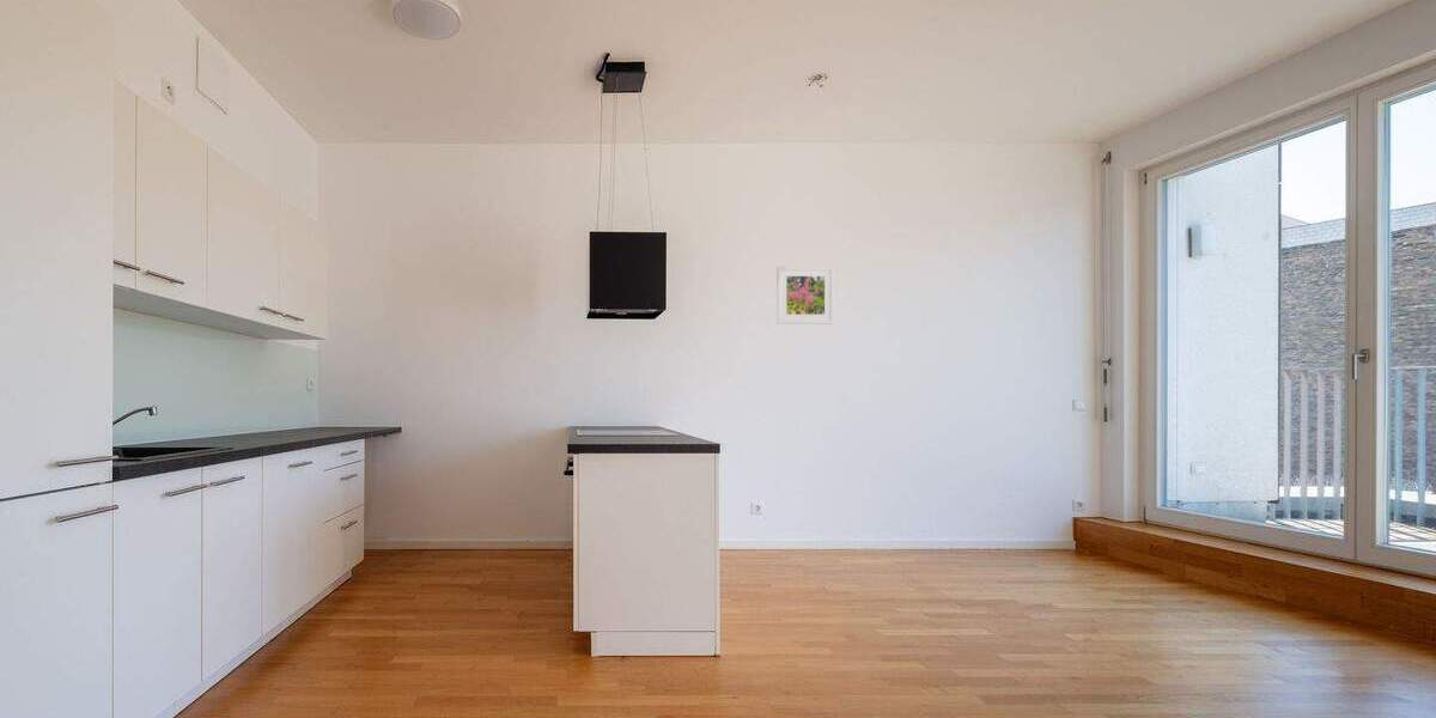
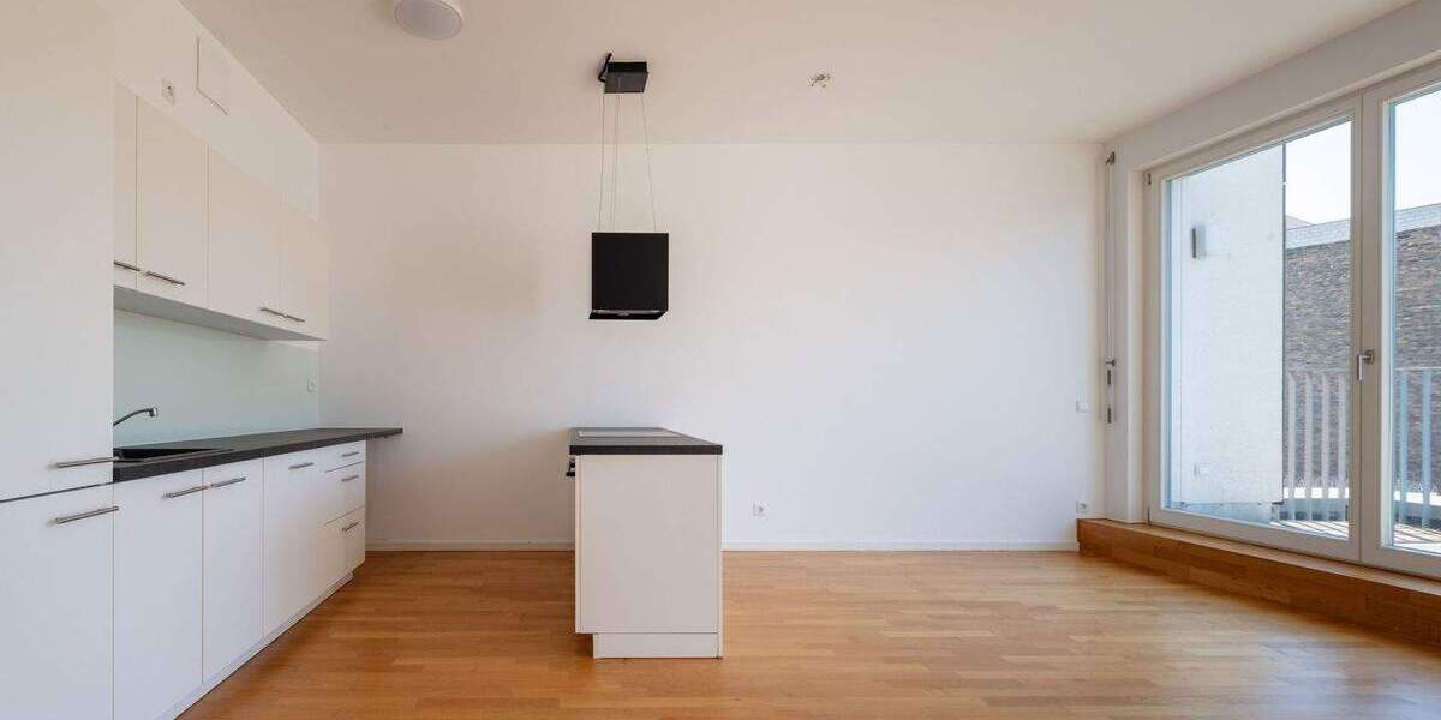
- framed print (805, 294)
